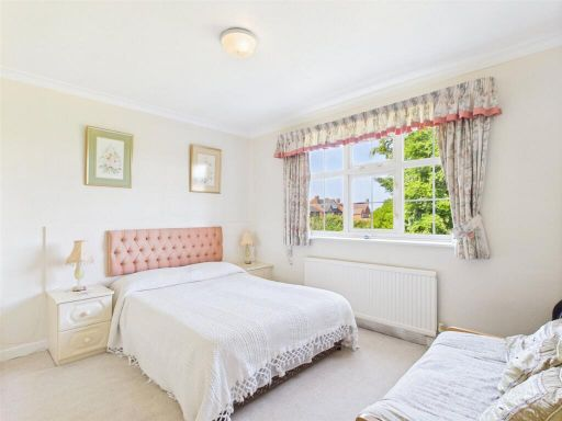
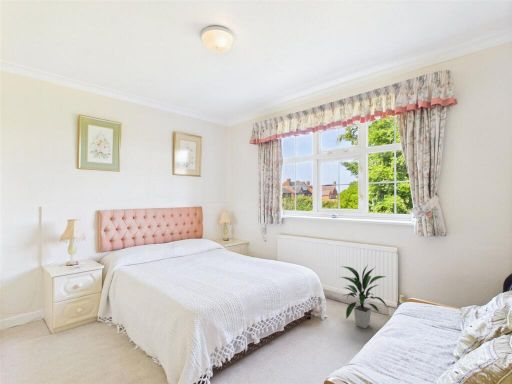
+ indoor plant (360, 294)
